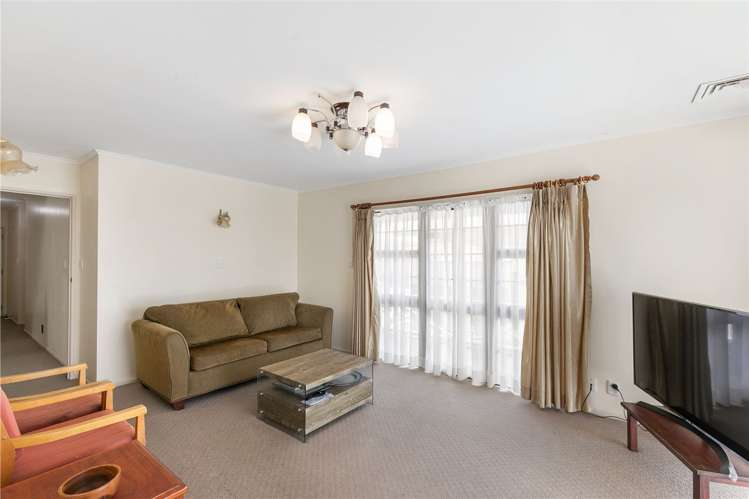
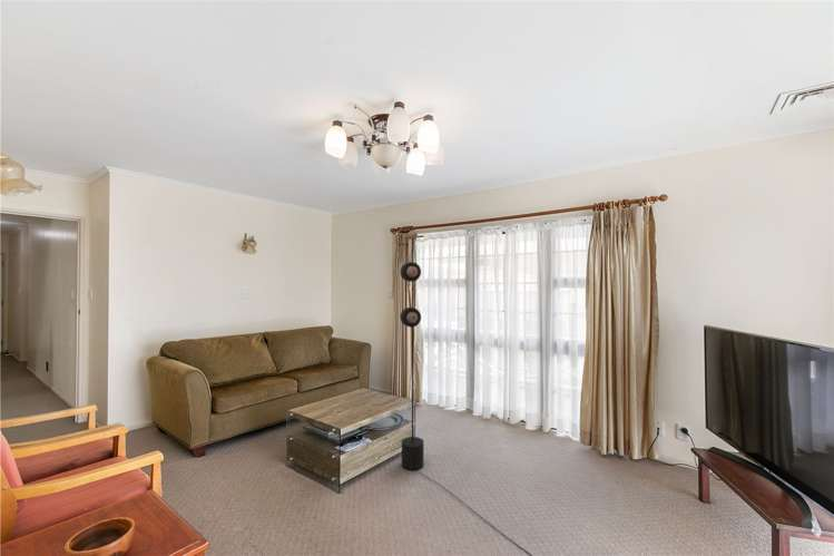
+ floor lamp (412, 364)
